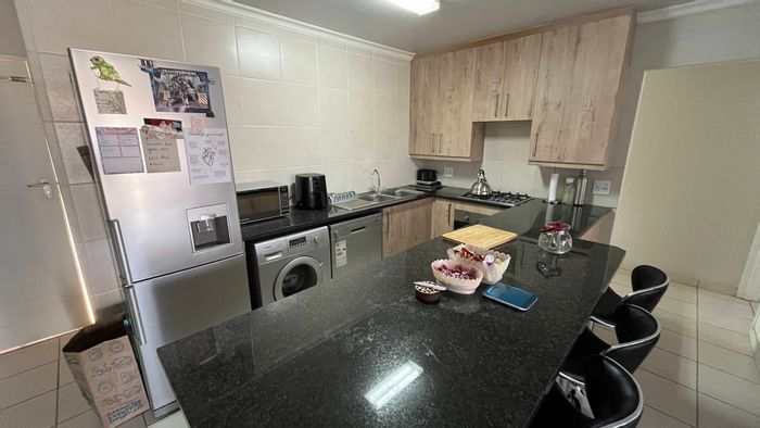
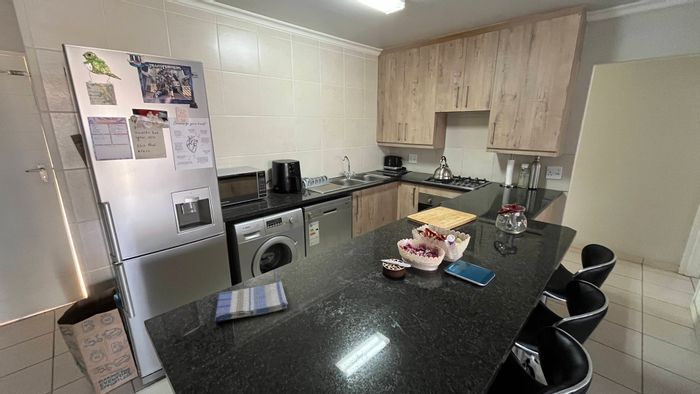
+ dish towel (252, 299)
